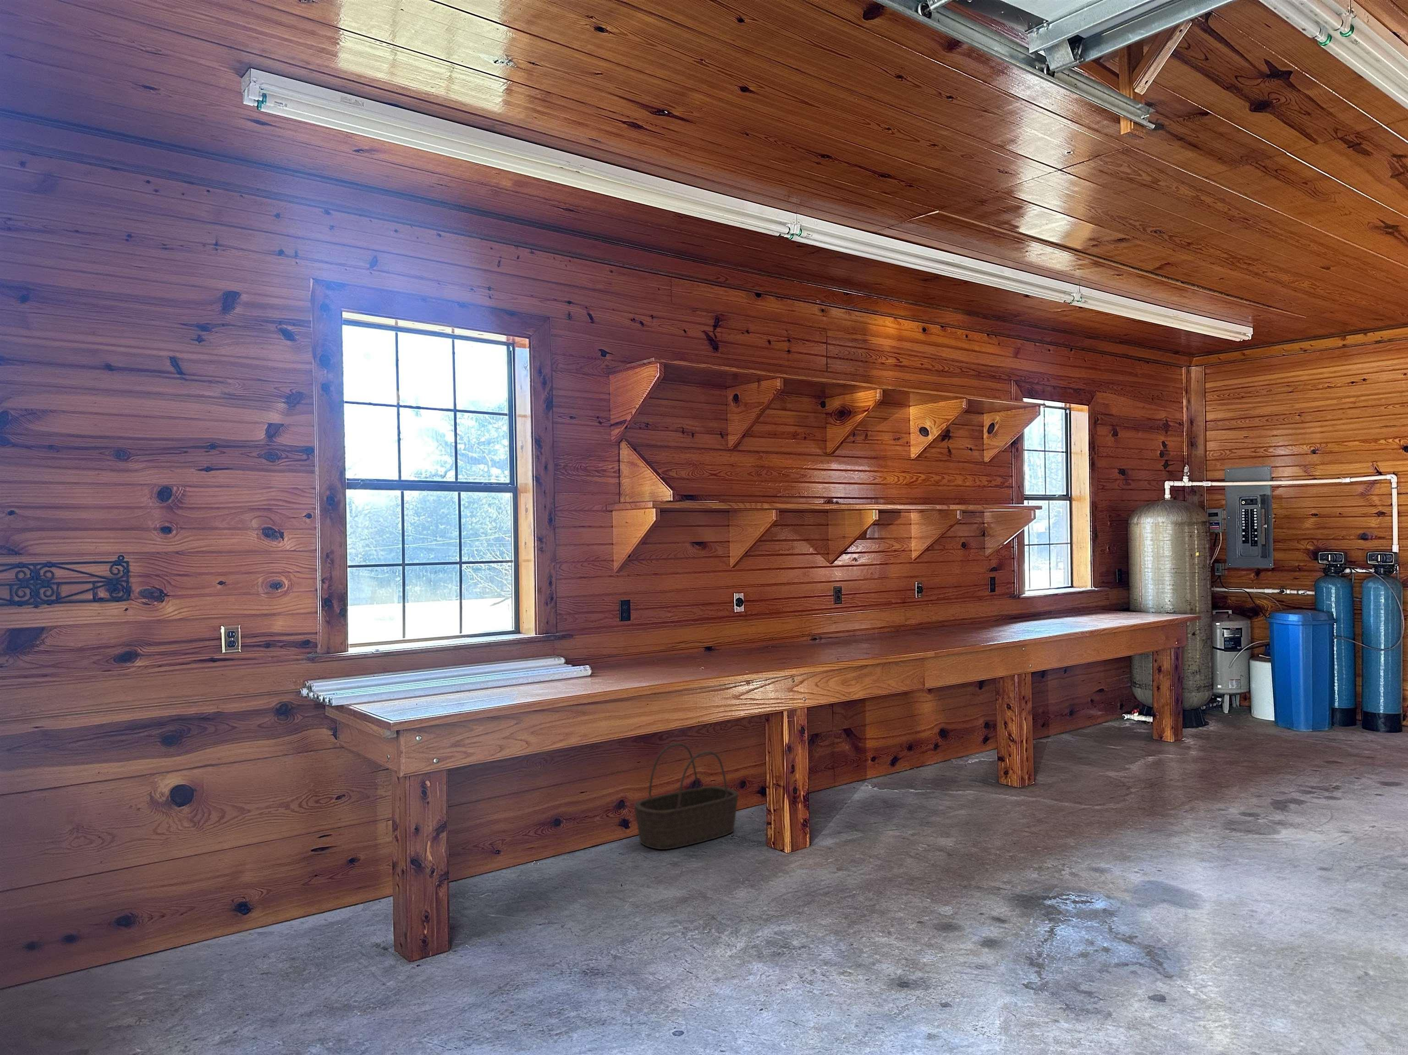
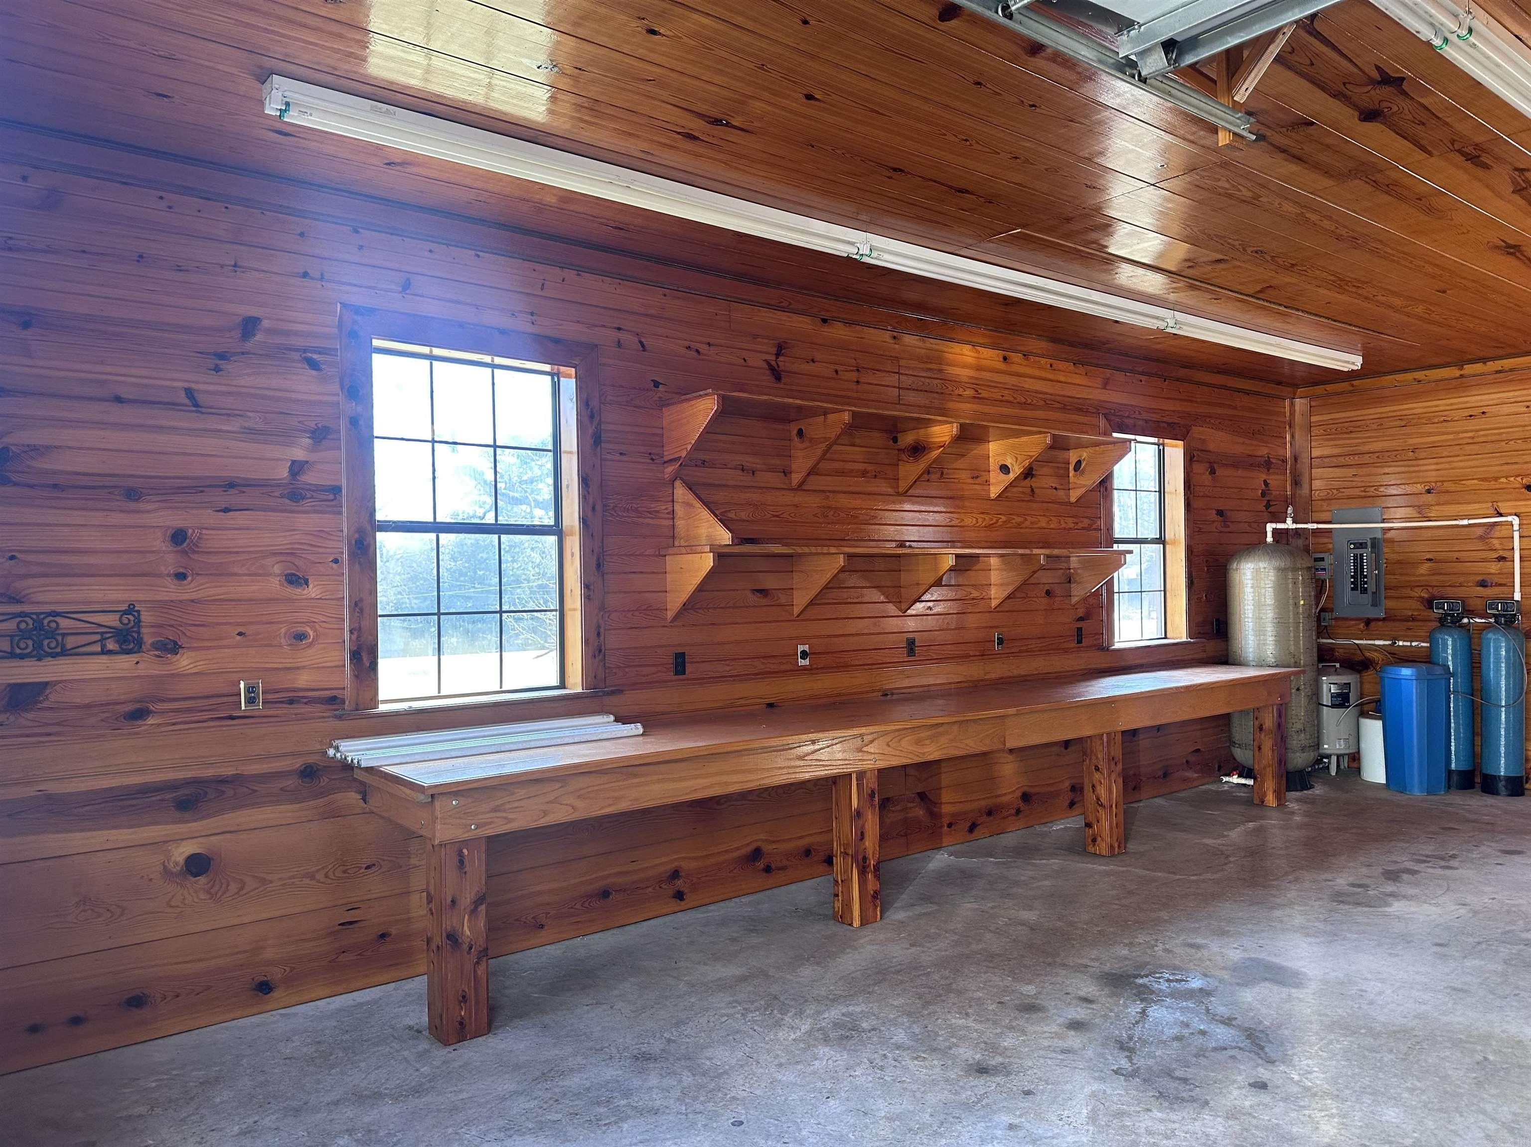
- basket (687, 792)
